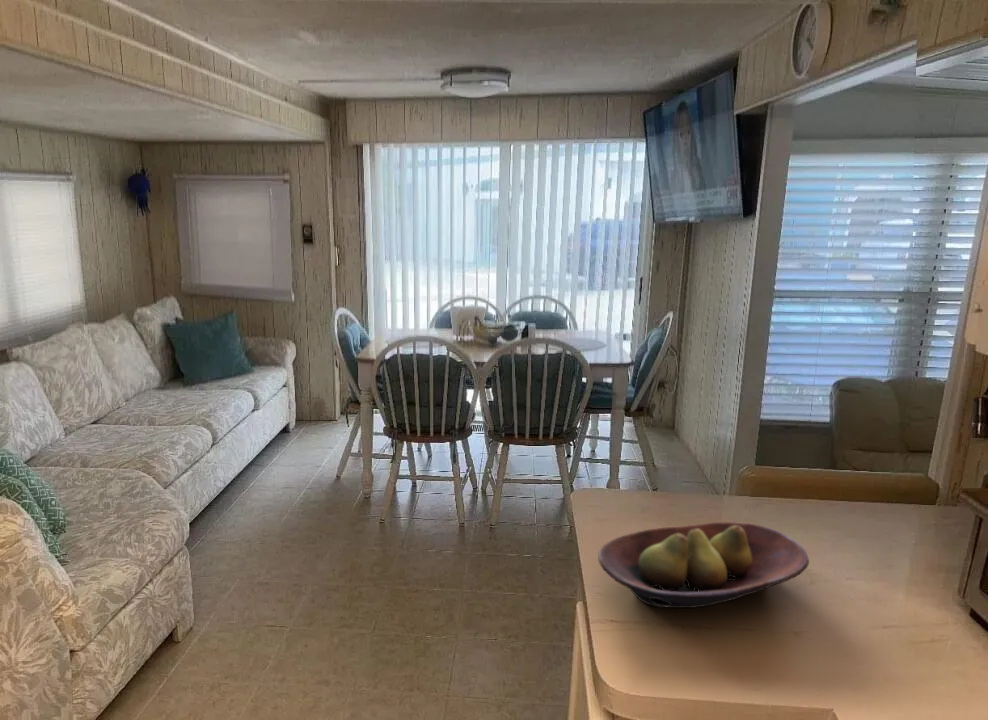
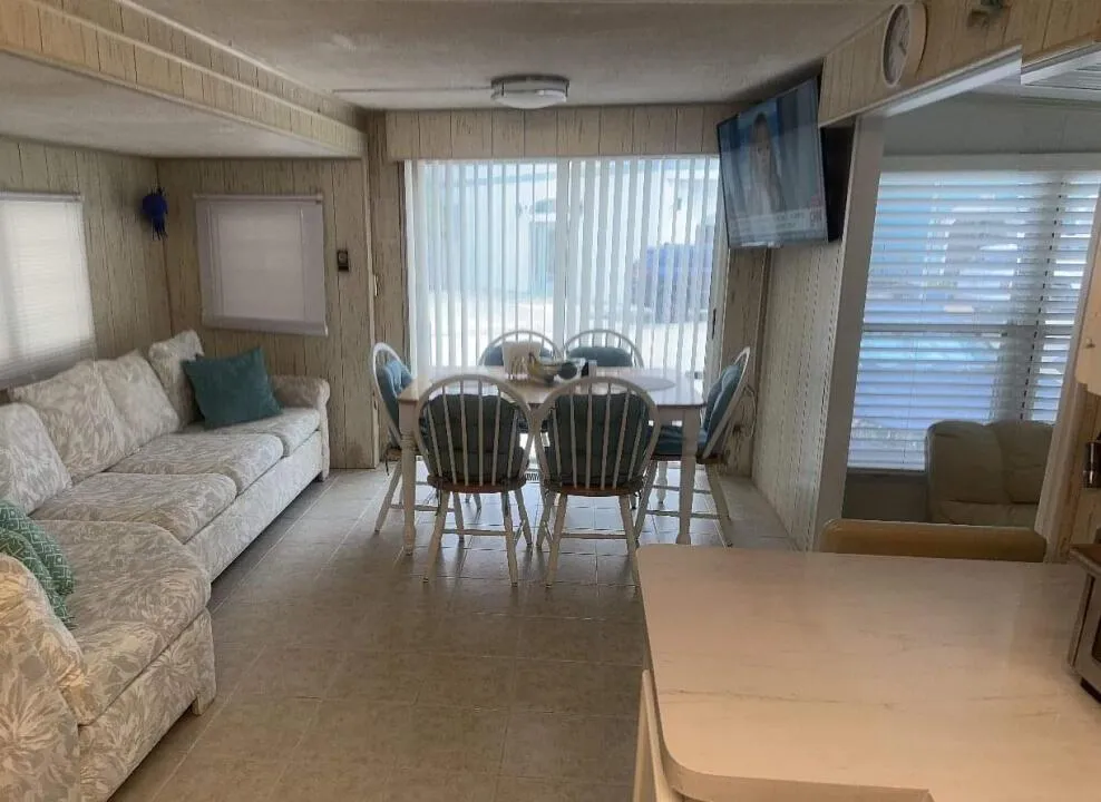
- fruit bowl (704, 556)
